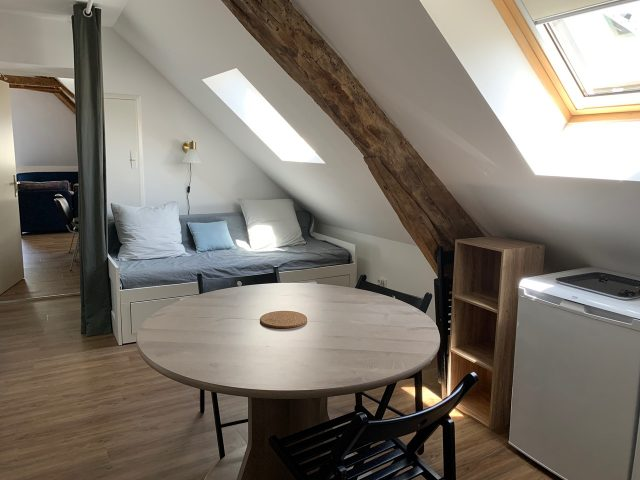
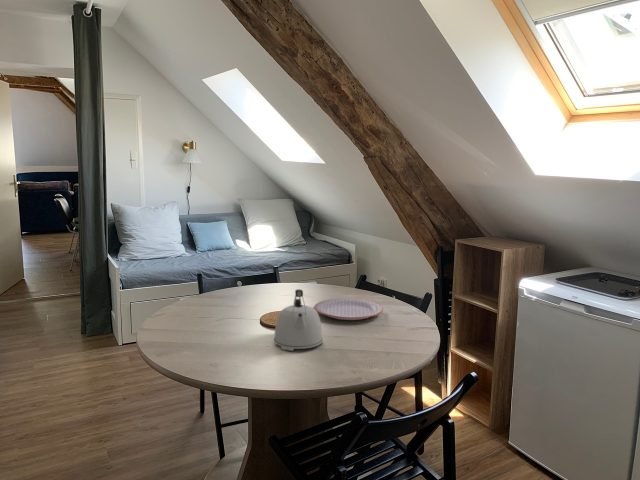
+ plate (348, 309)
+ kettle (298, 315)
